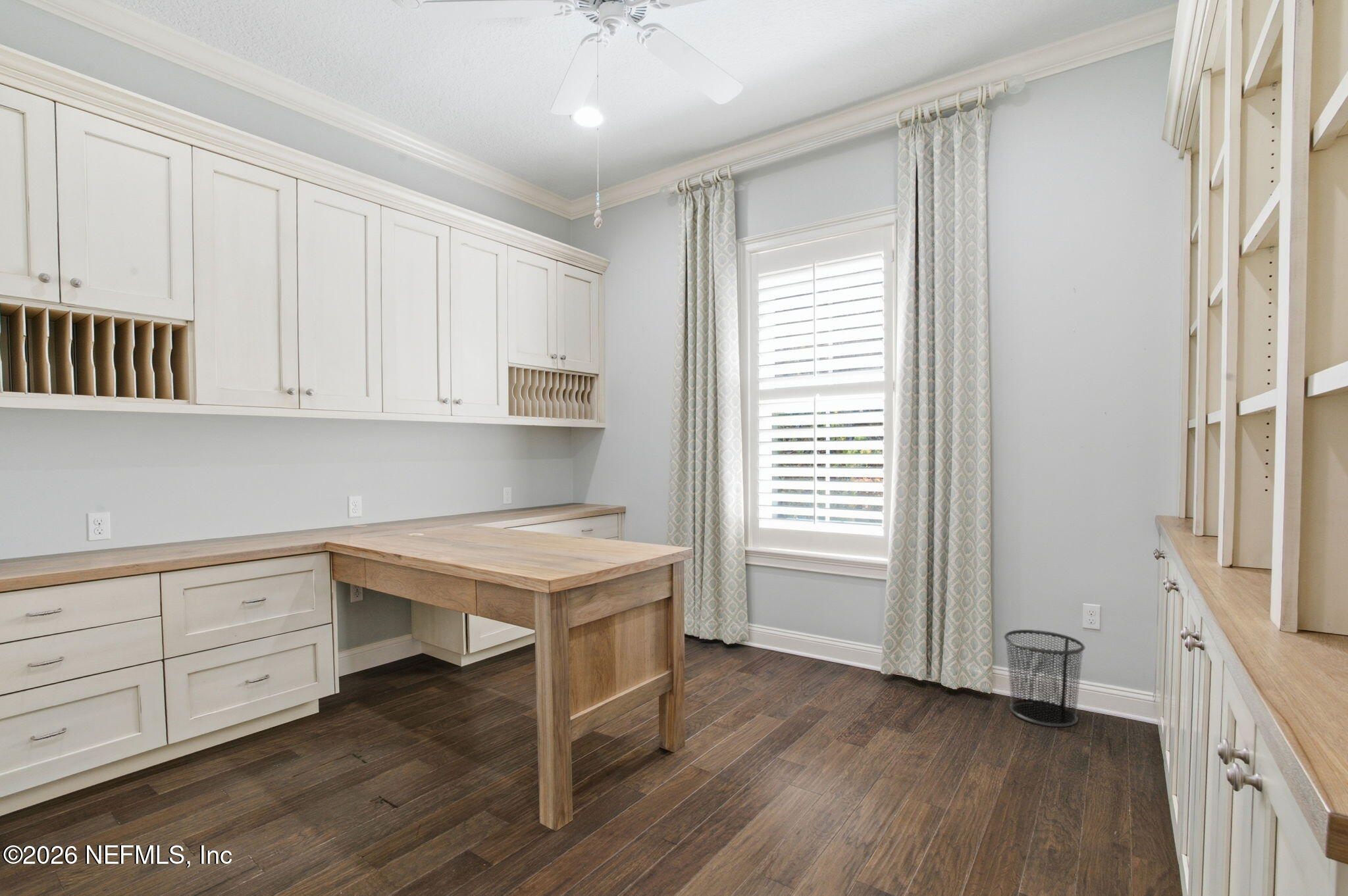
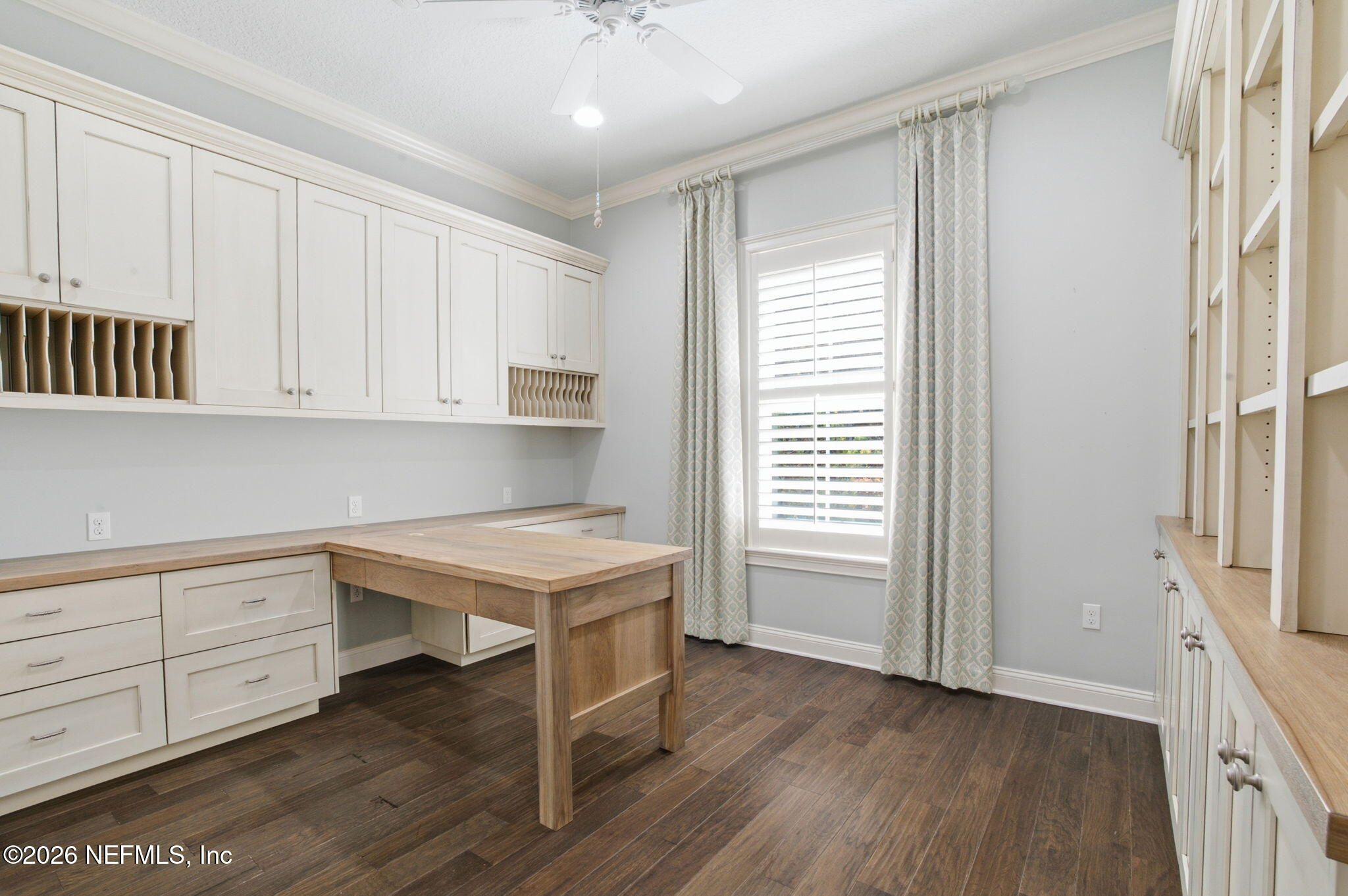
- waste bin (1043, 676)
